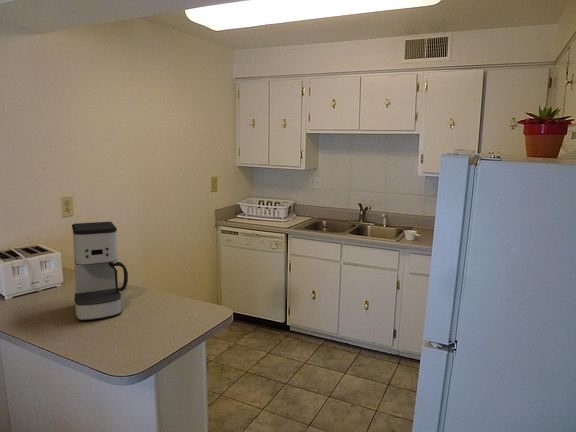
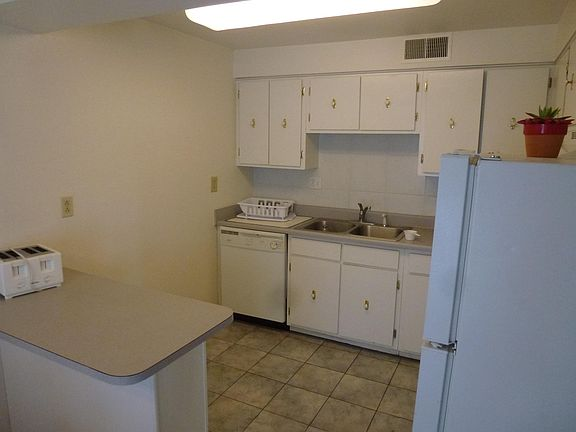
- coffee maker (100, 268)
